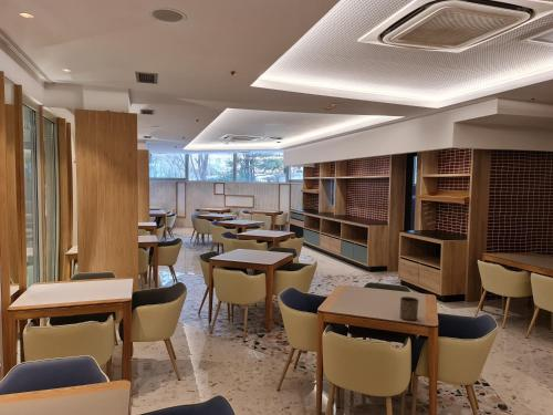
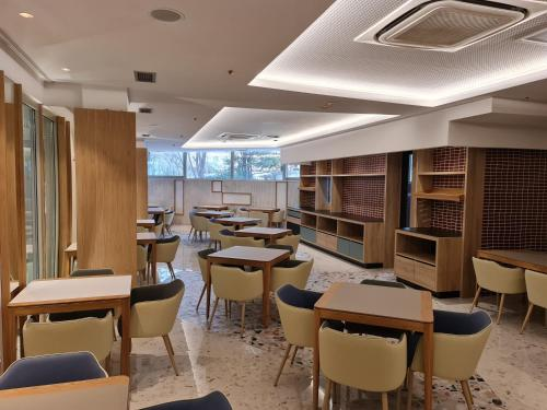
- cup (408, 308)
